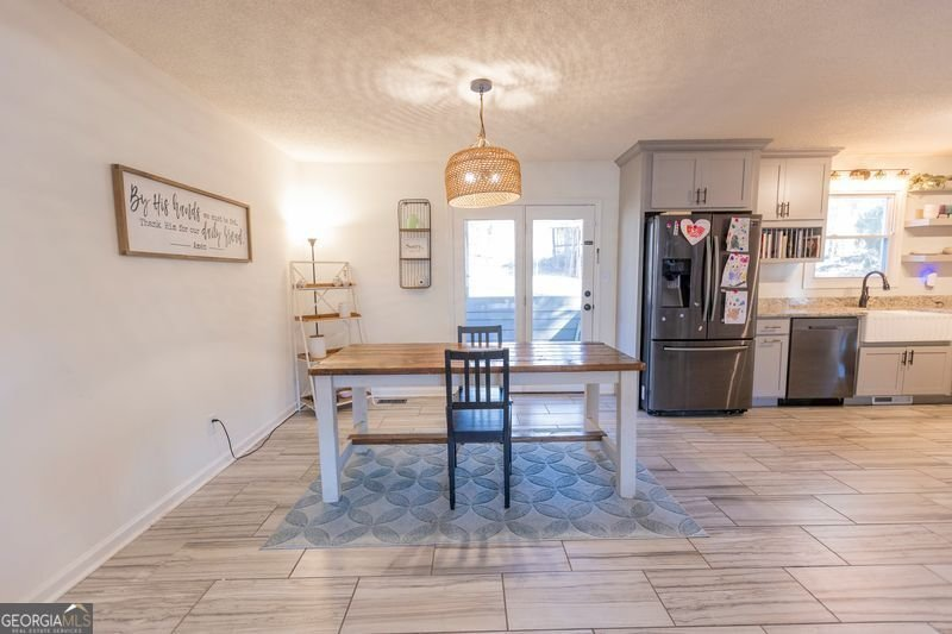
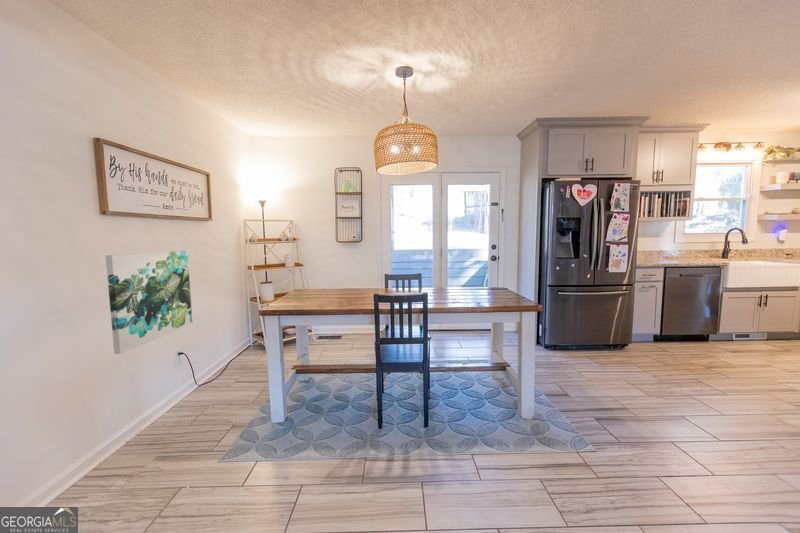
+ wall art (155, 295)
